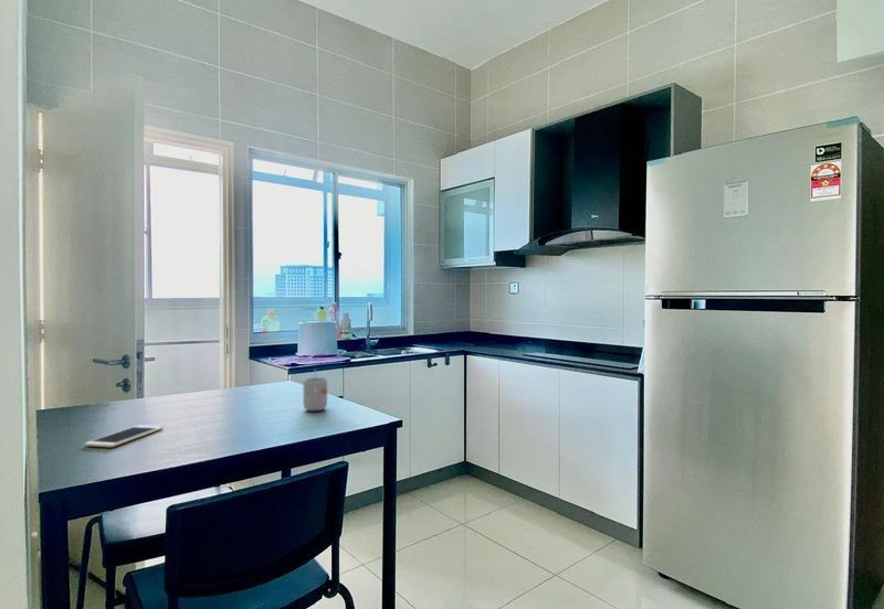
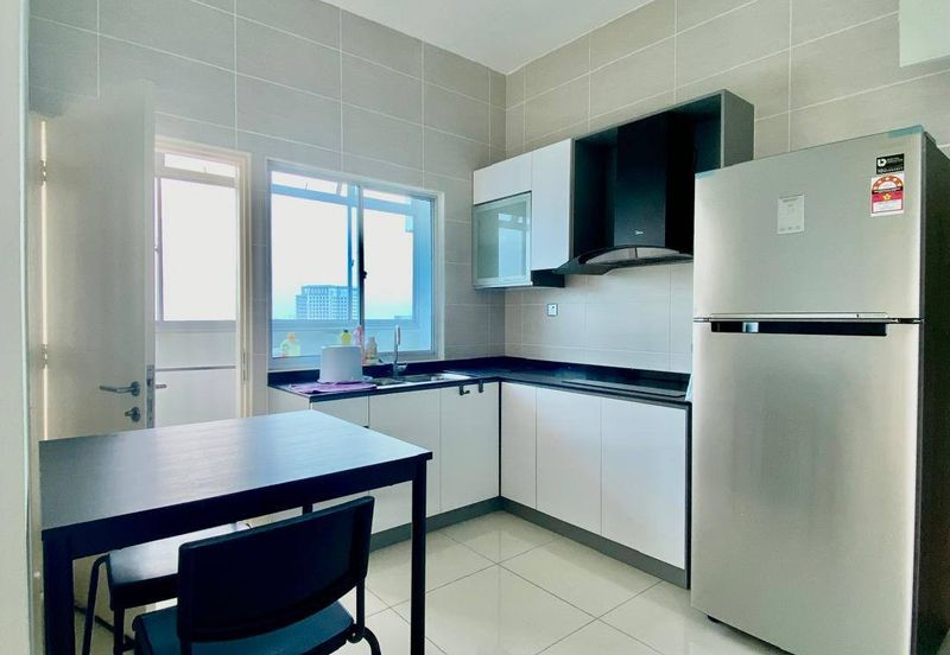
- mug (315, 391)
- cell phone (126, 435)
